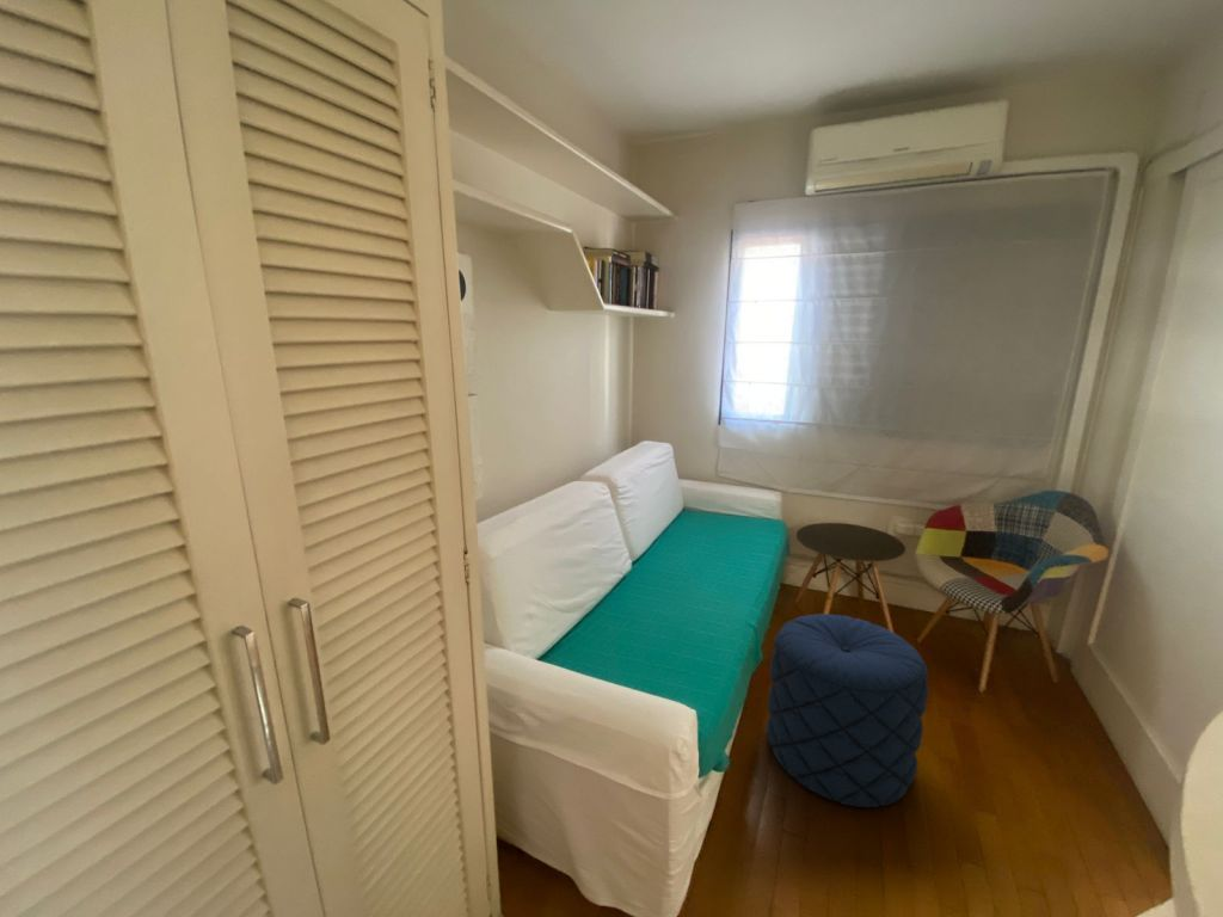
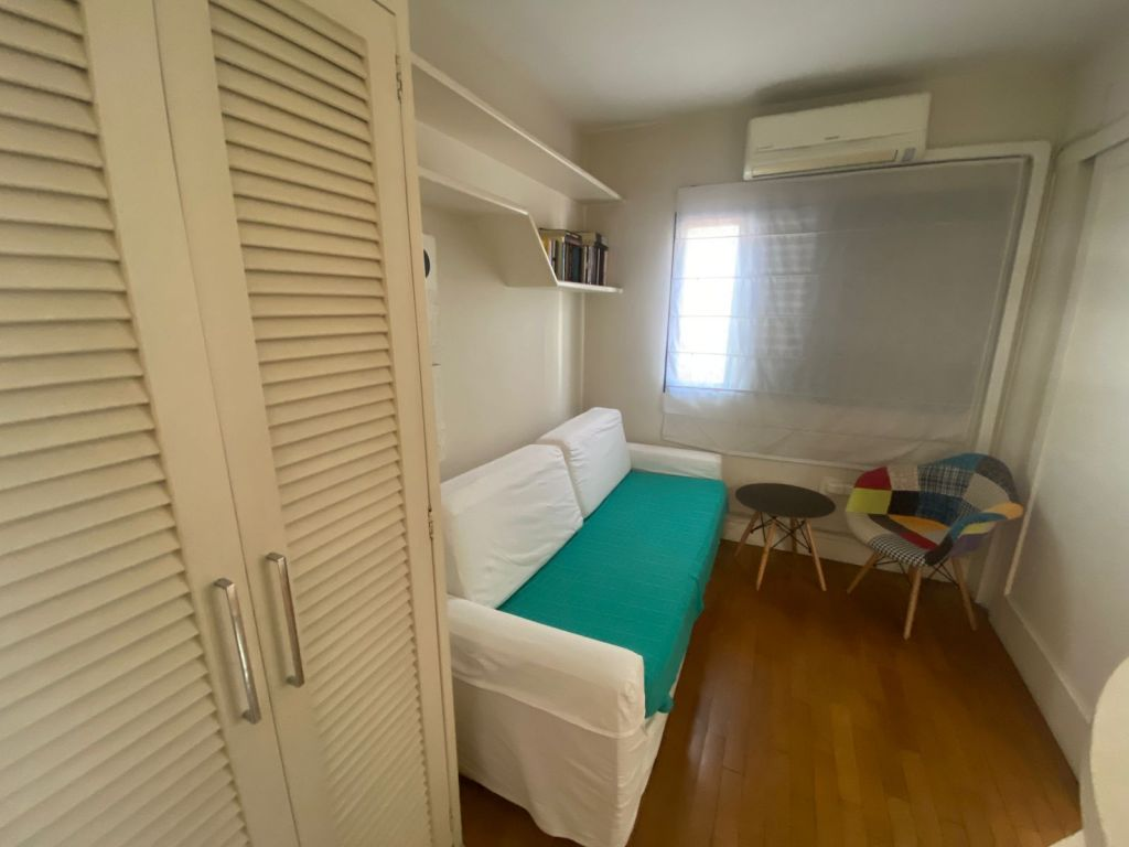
- pouf (843, 697)
